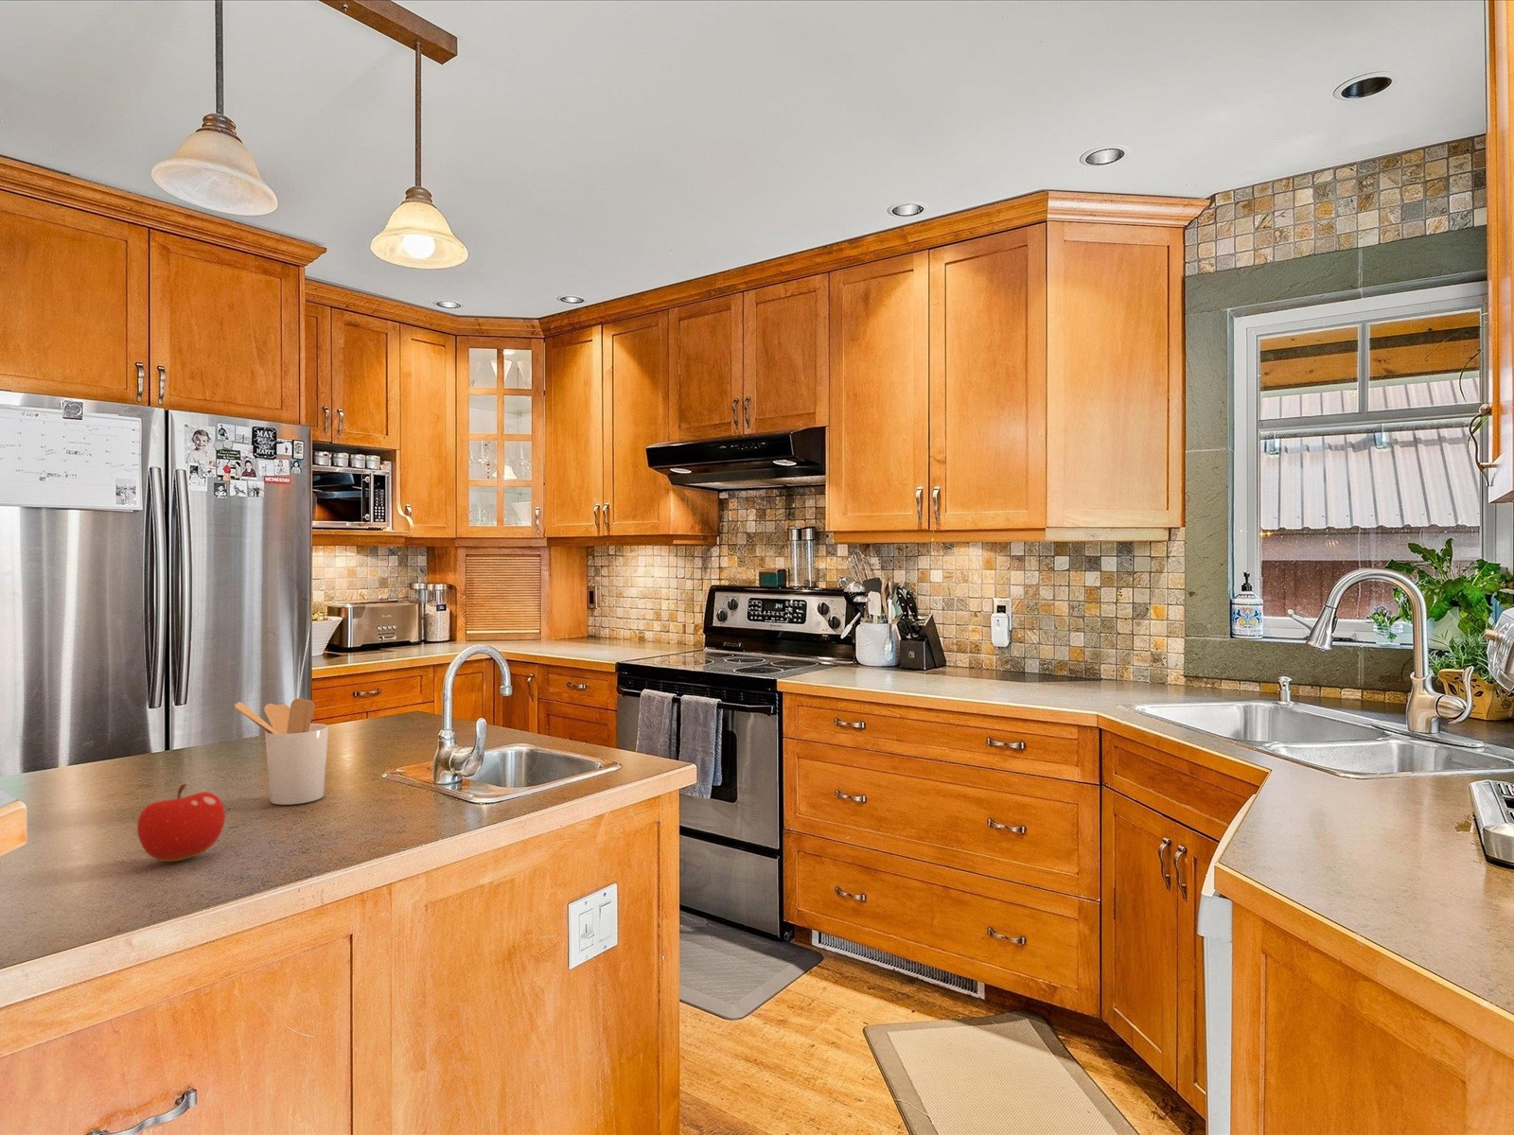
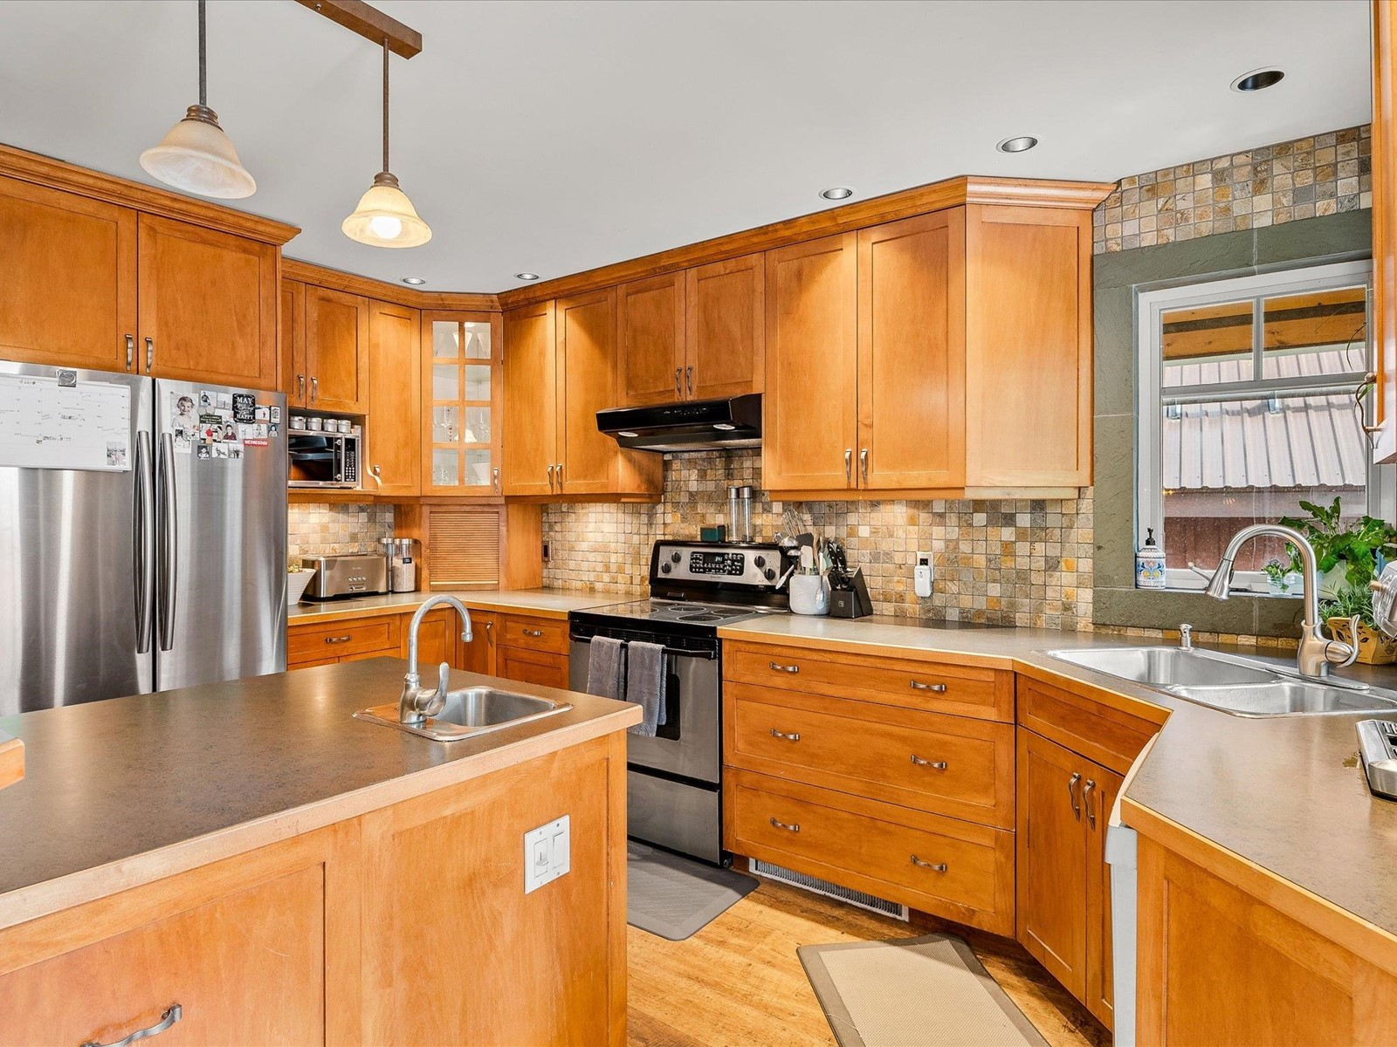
- utensil holder (280, 749)
- fruit (181, 821)
